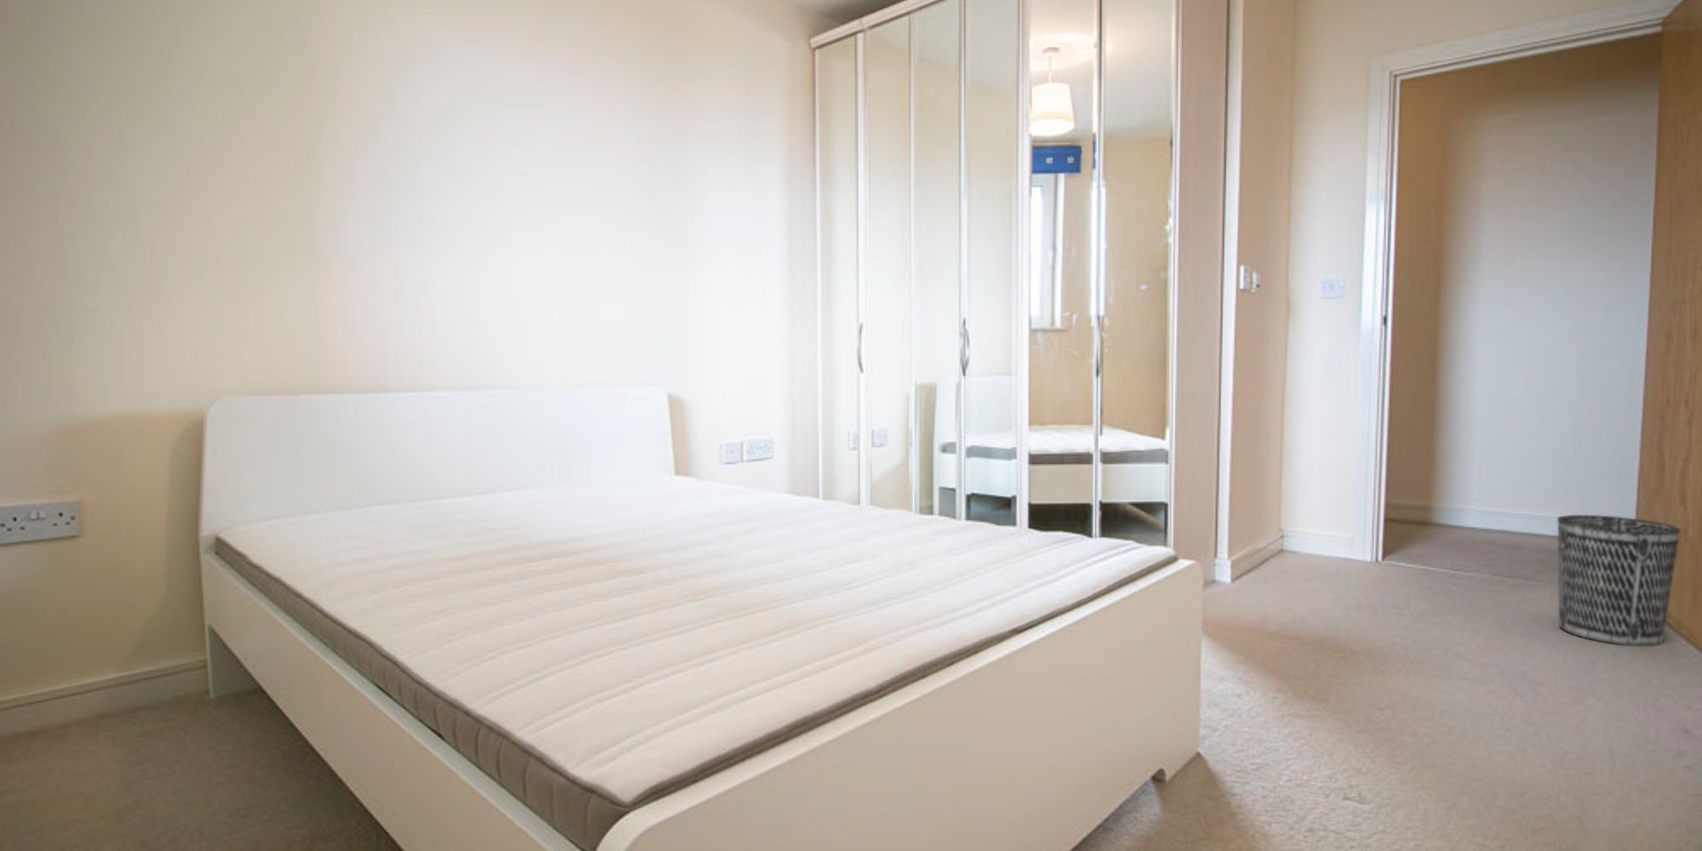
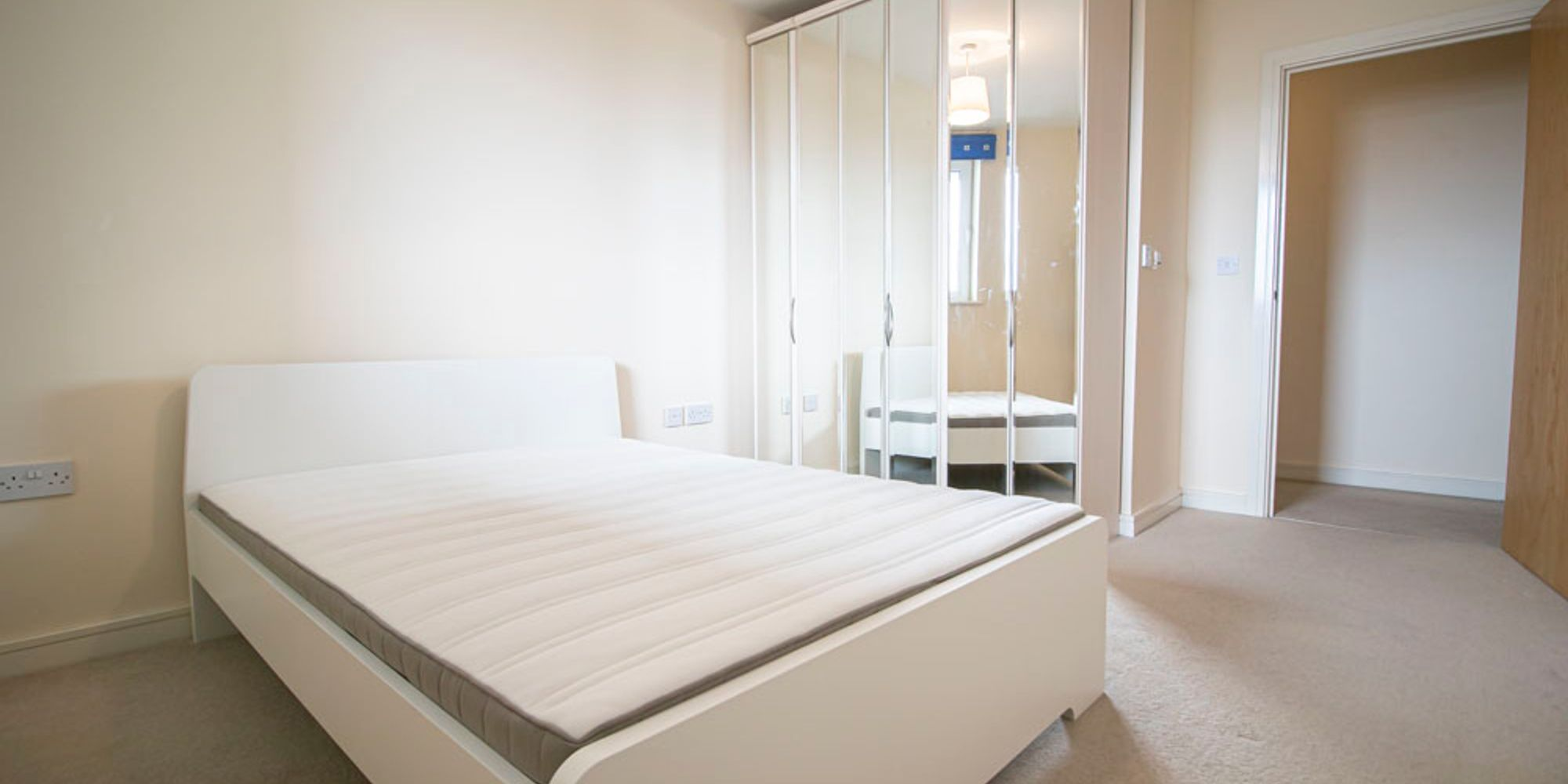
- wastebasket (1613, 579)
